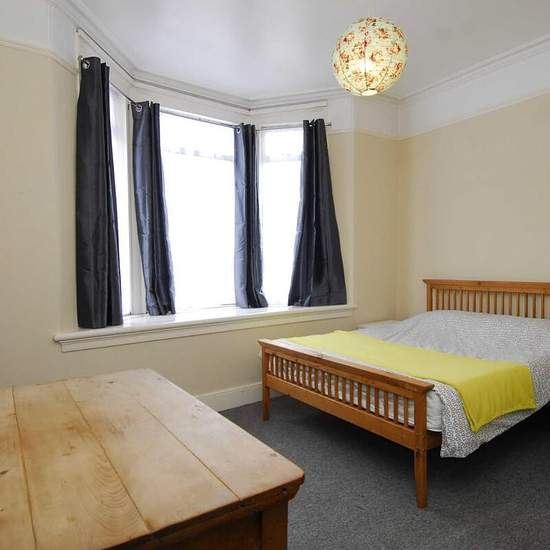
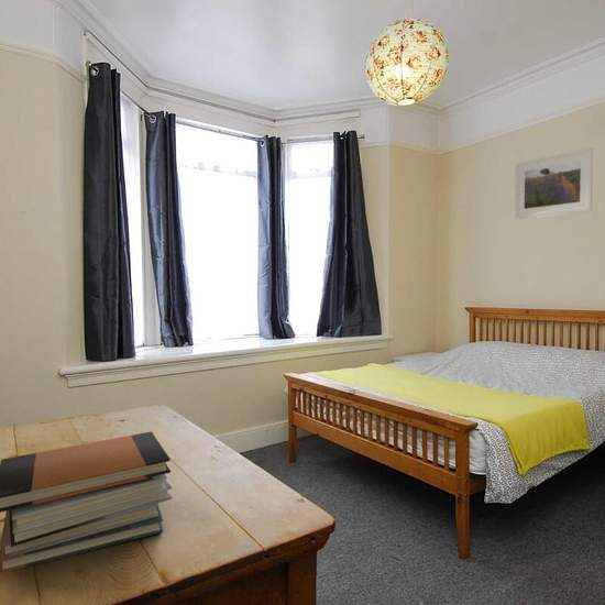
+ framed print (551, 185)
+ book stack (87, 494)
